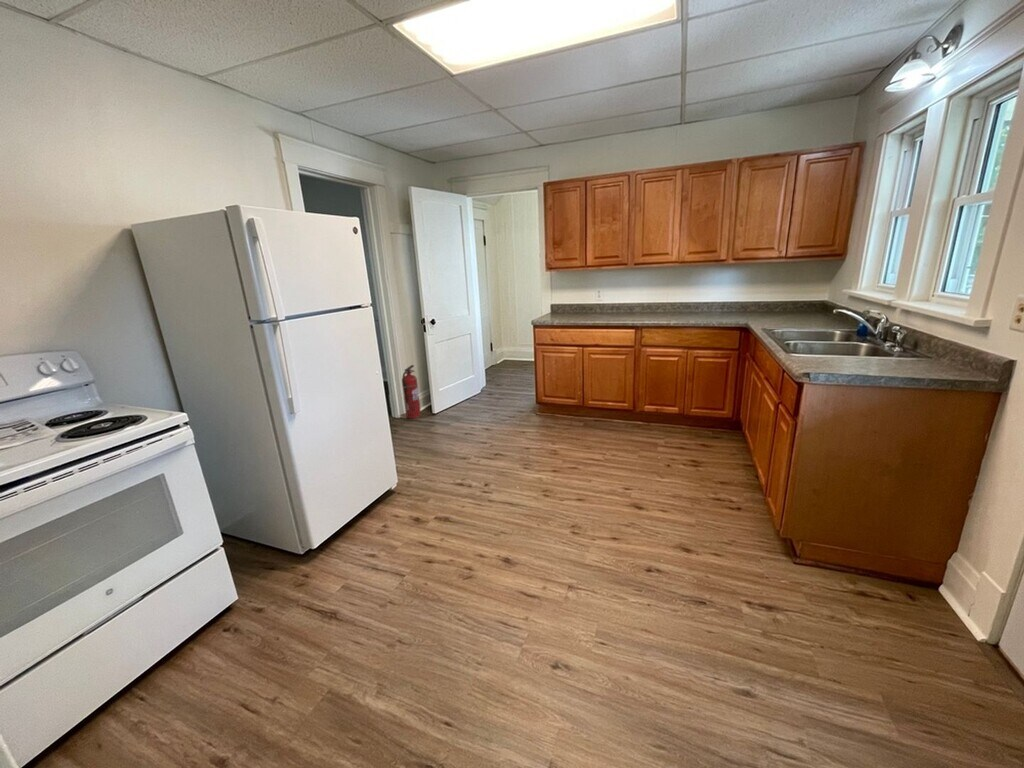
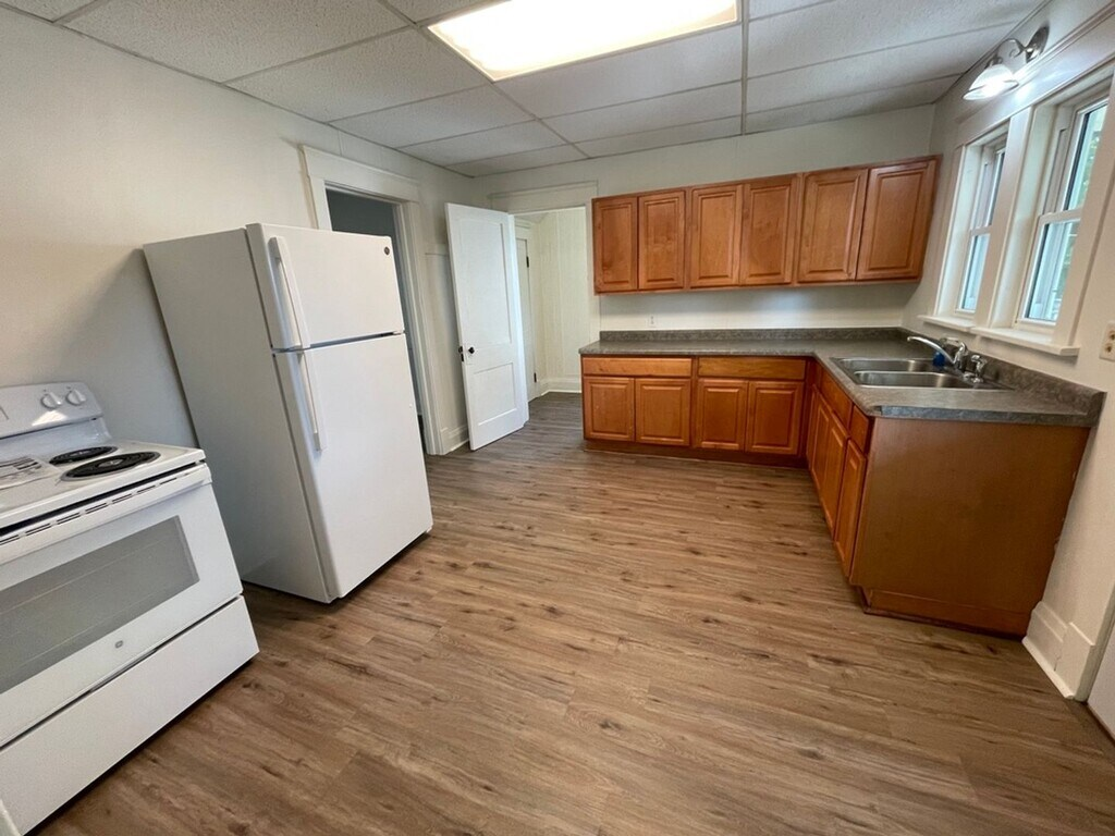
- fire extinguisher (410, 392)
